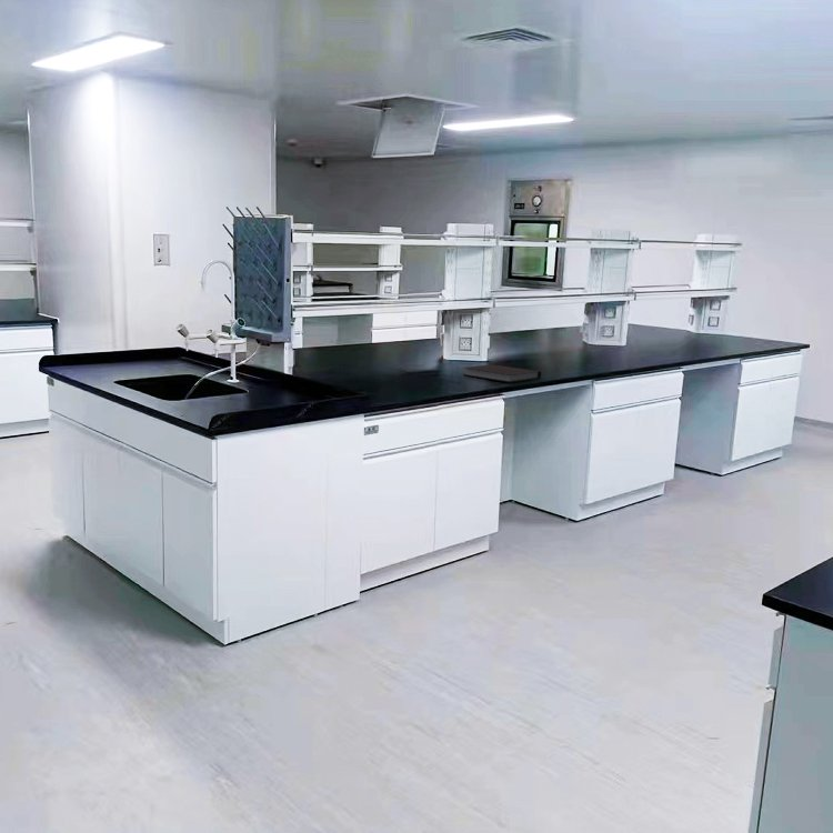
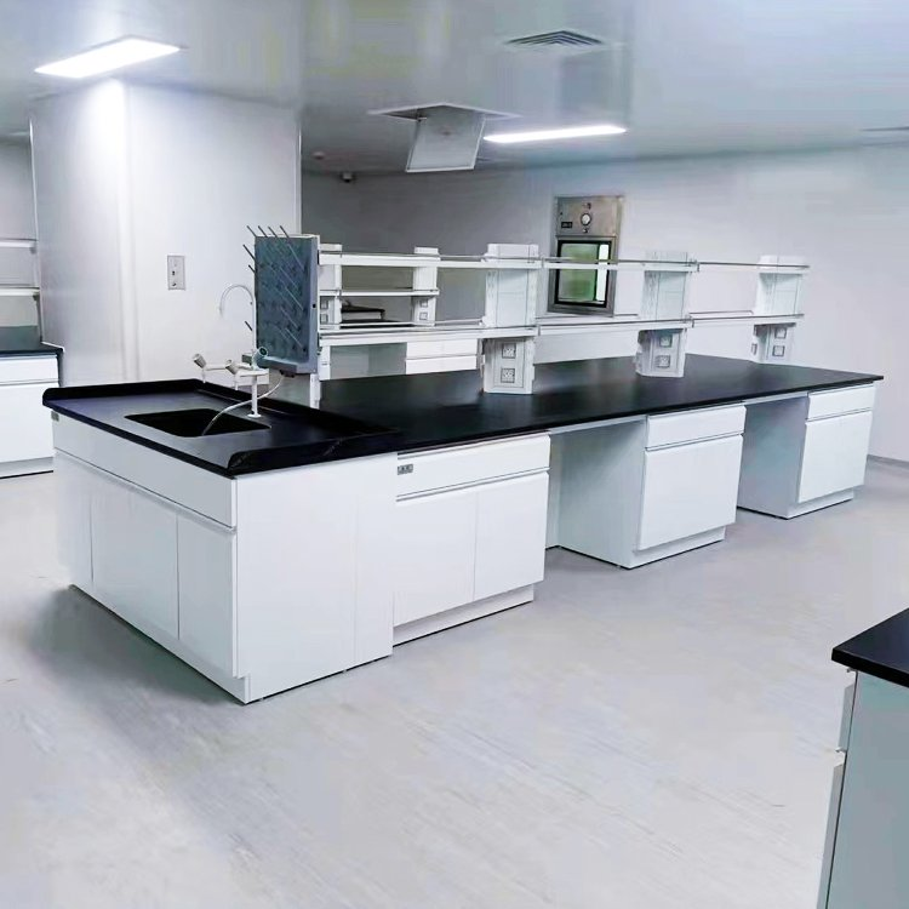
- notebook (501, 372)
